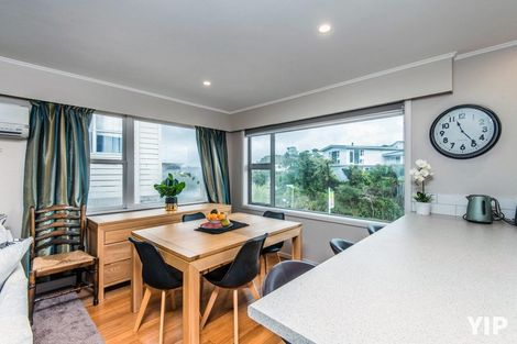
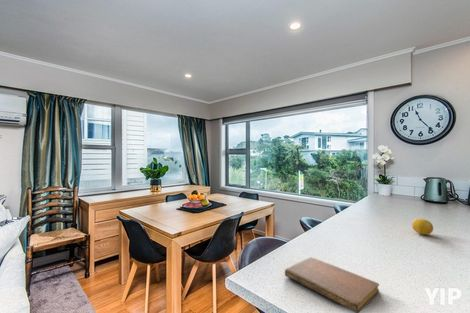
+ fruit (422, 226)
+ notebook (329, 279)
